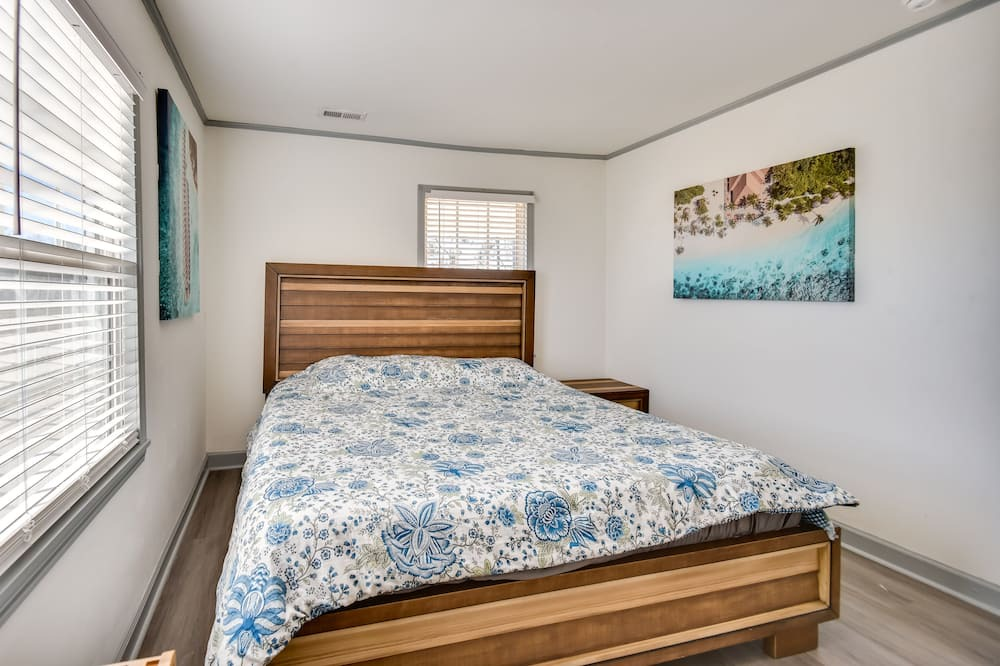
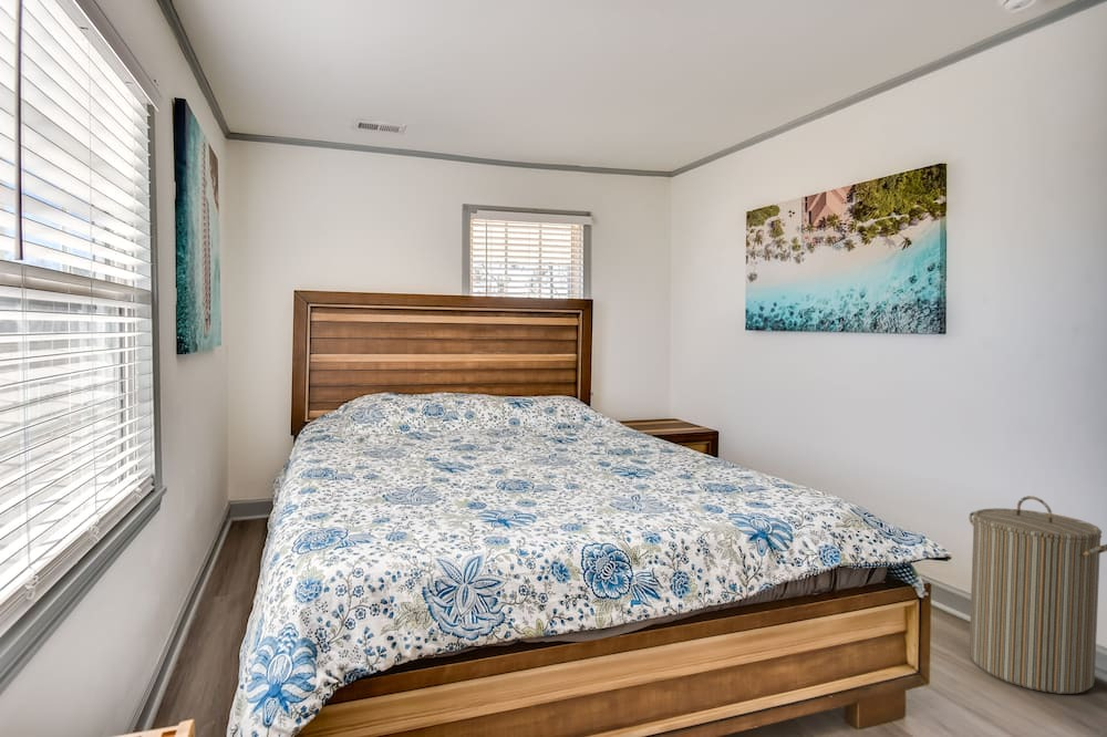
+ laundry hamper (1032, 582)
